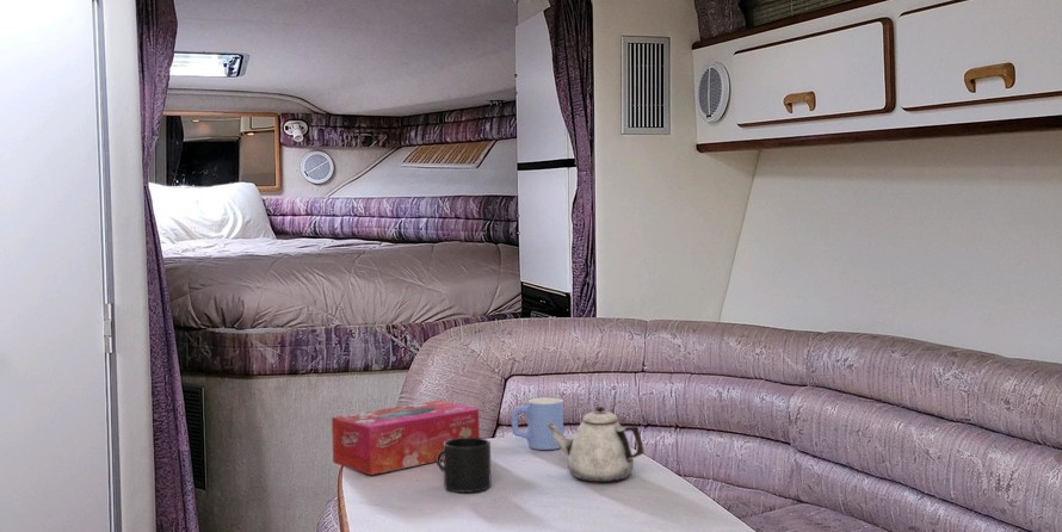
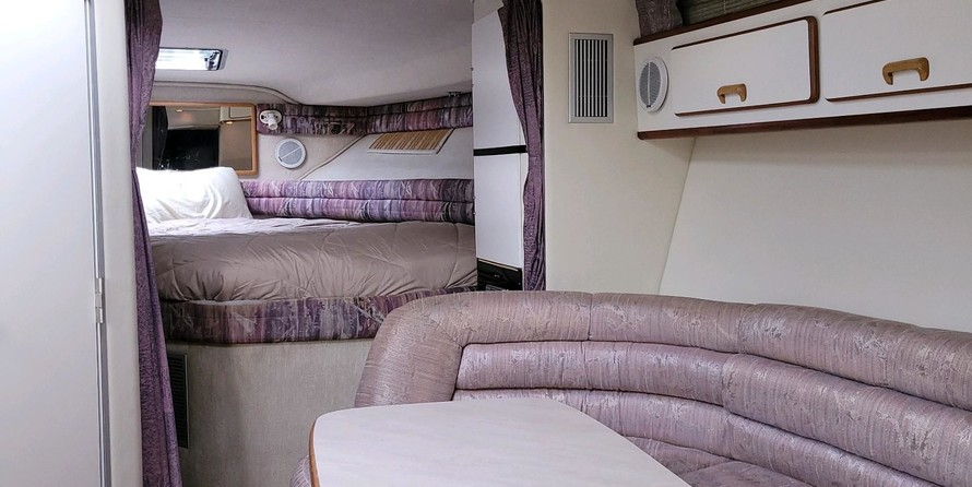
- mug (462, 463)
- mug (538, 422)
- tissue box (407, 434)
- teapot (594, 440)
